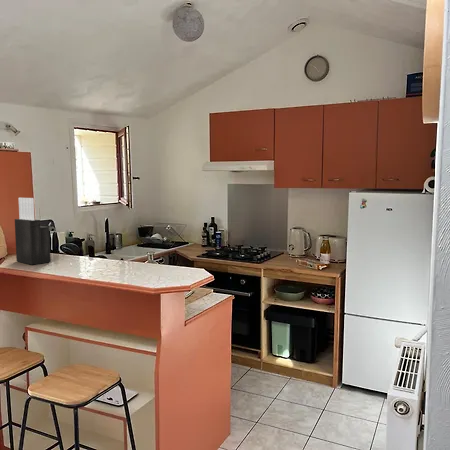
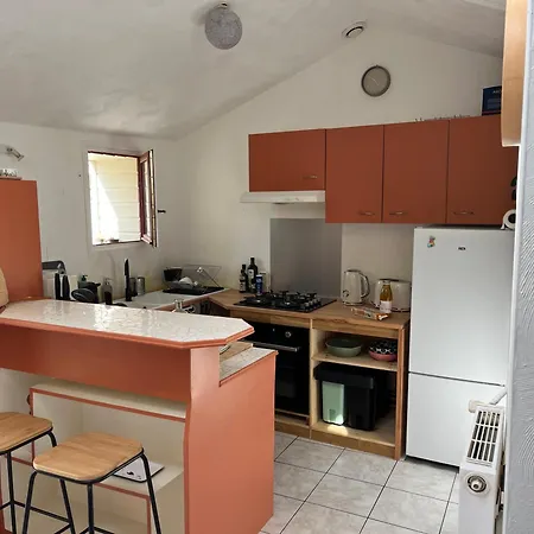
- knife block (34, 229)
